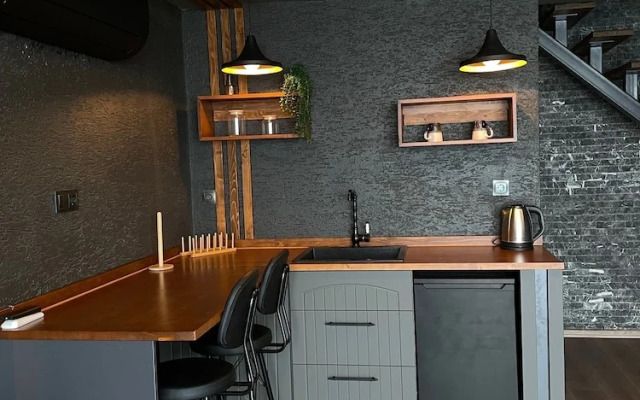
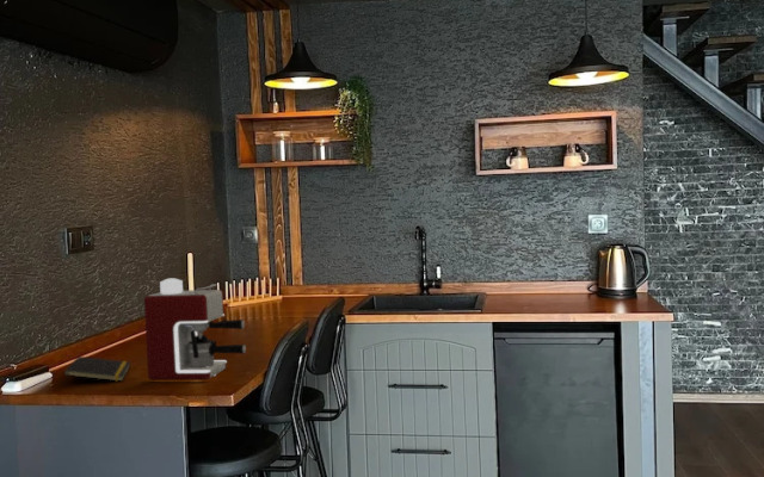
+ coffee maker (199, 326)
+ notepad (99, 367)
